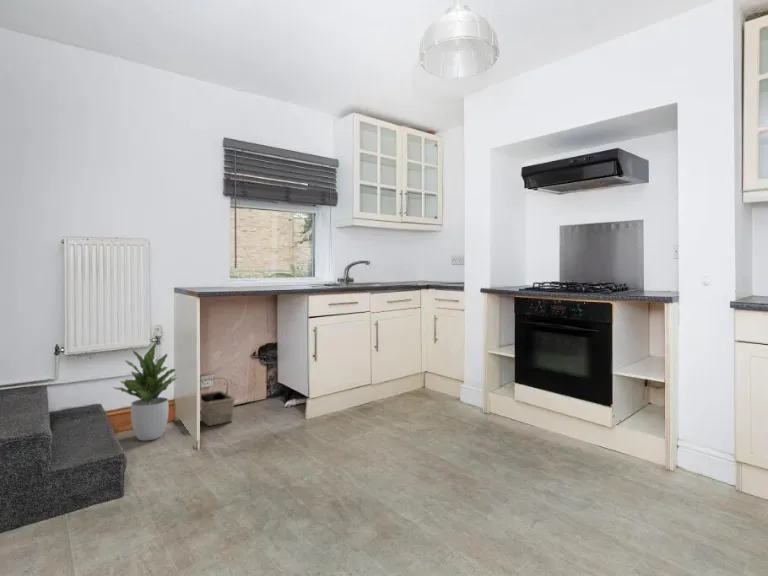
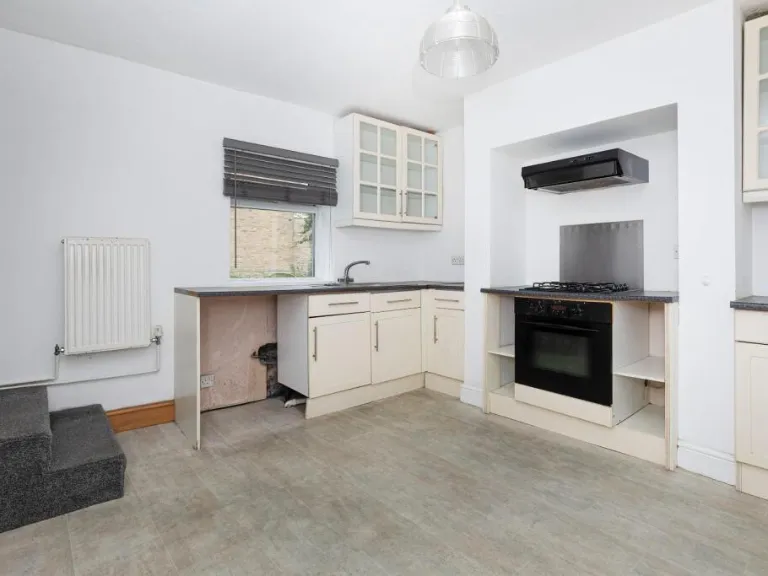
- potted plant (148, 390)
- basket (212, 398)
